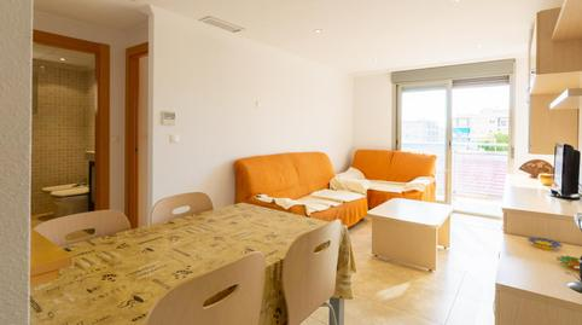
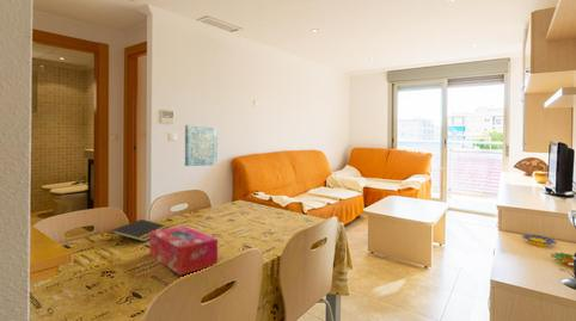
+ wall art (202, 146)
+ notepad (142, 229)
+ tissue box (182, 247)
